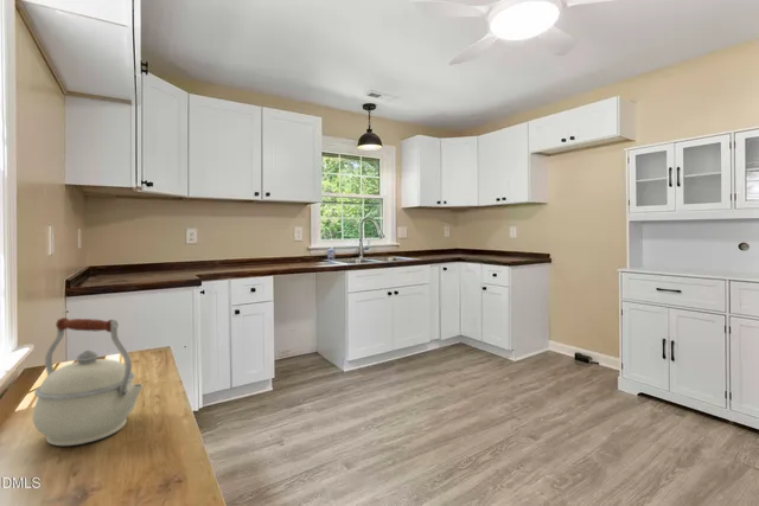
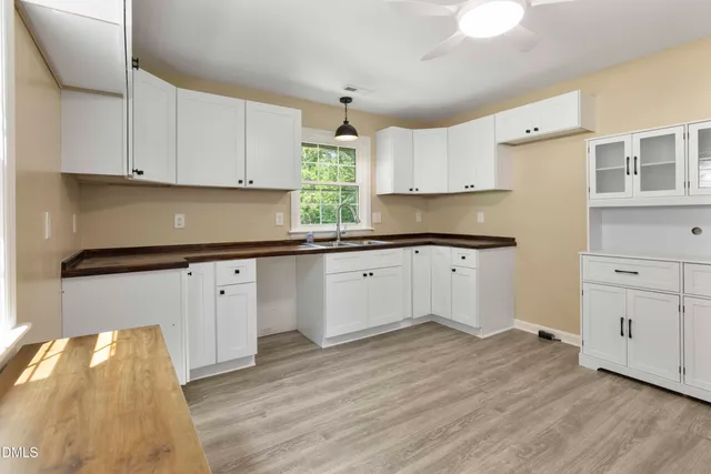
- kettle (93, 374)
